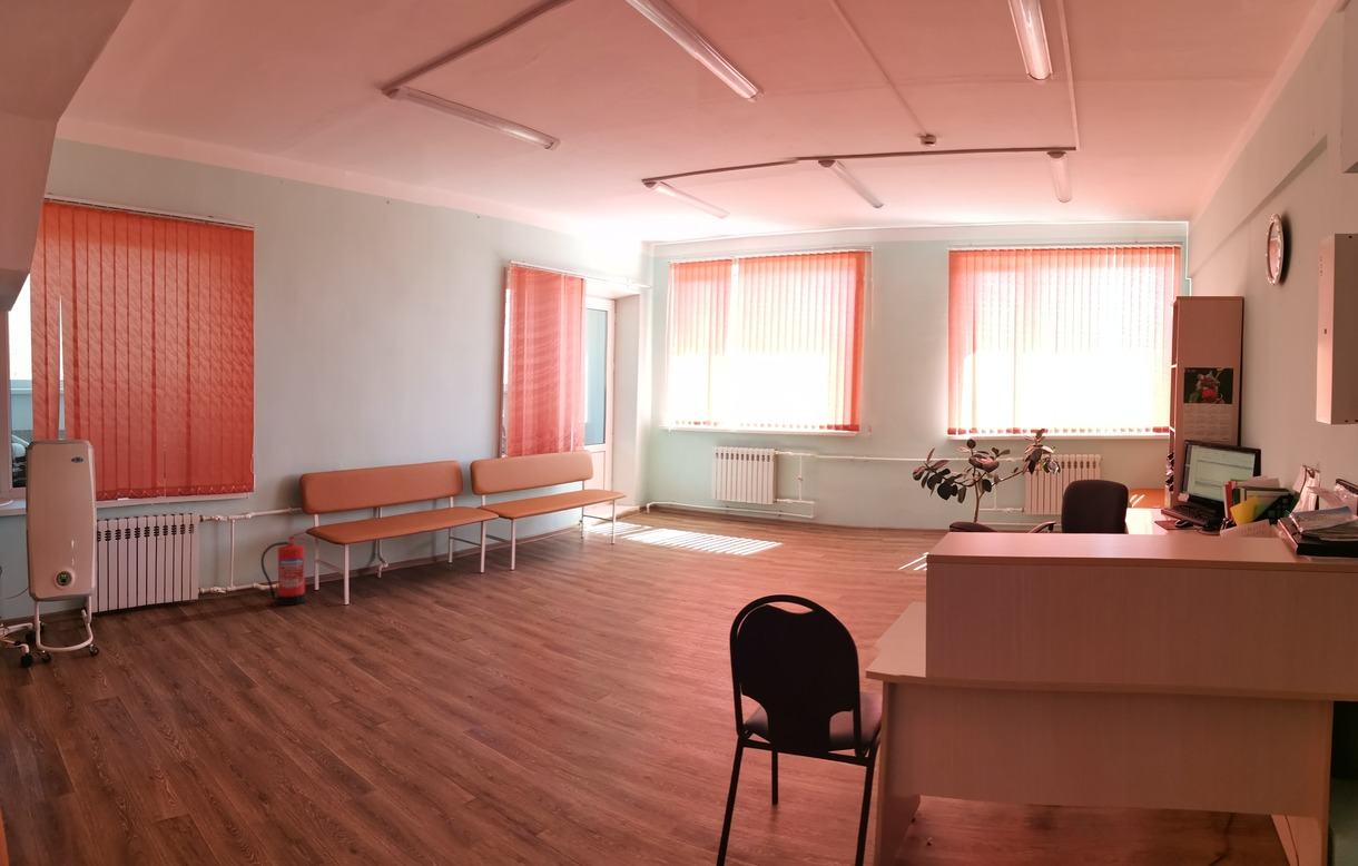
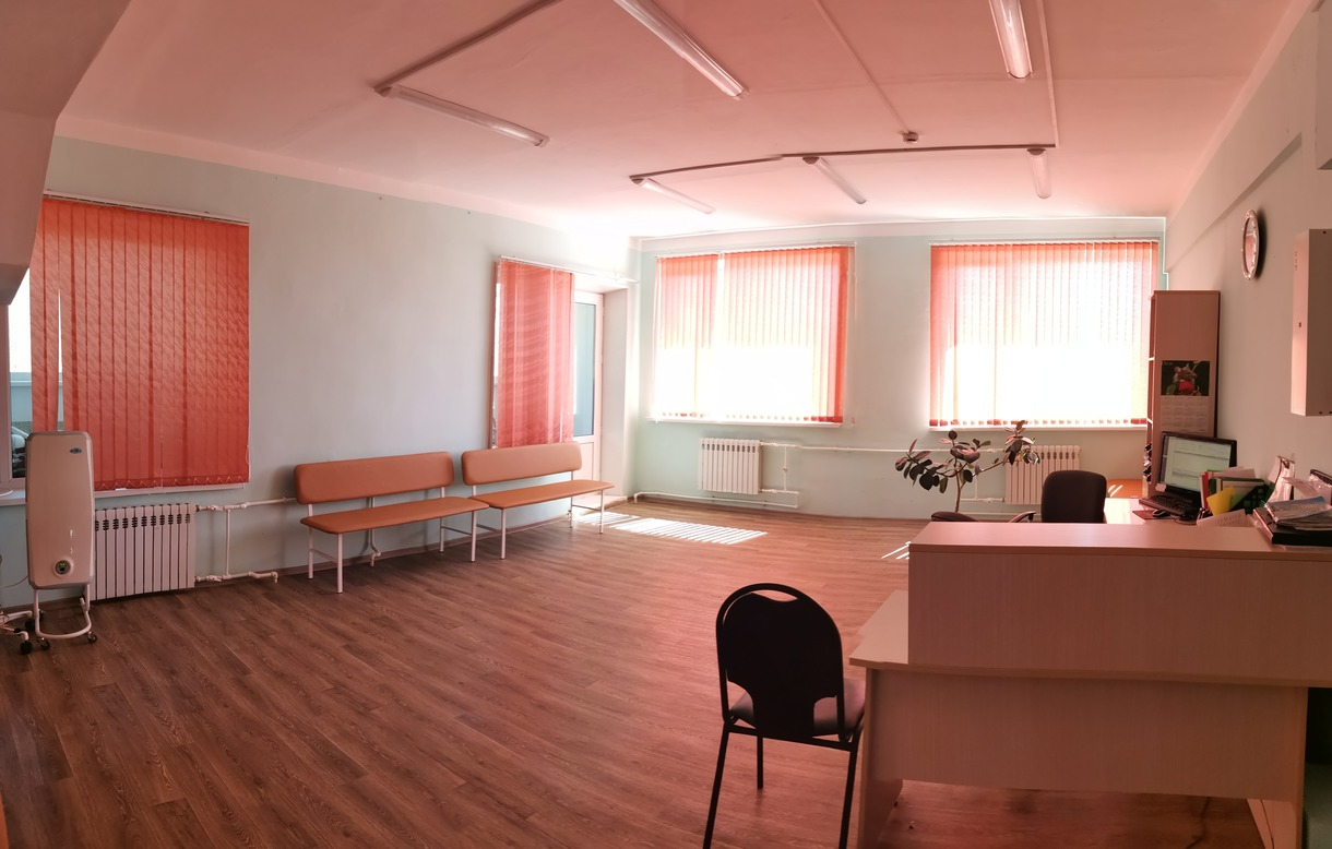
- fire extinguisher (284, 567)
